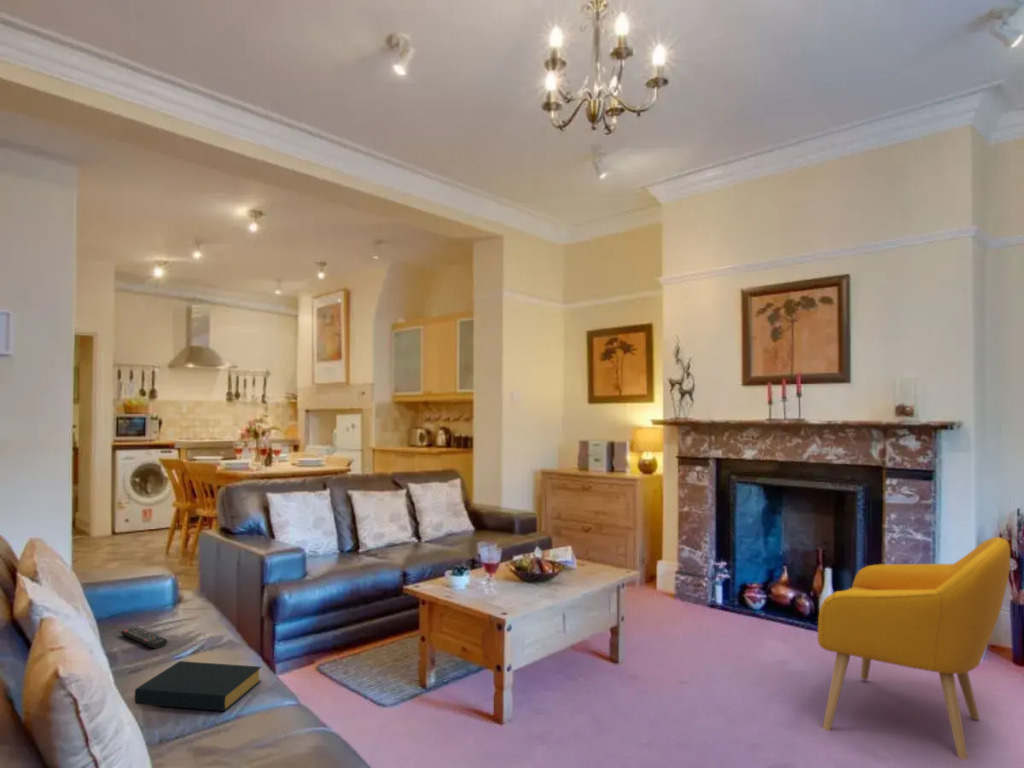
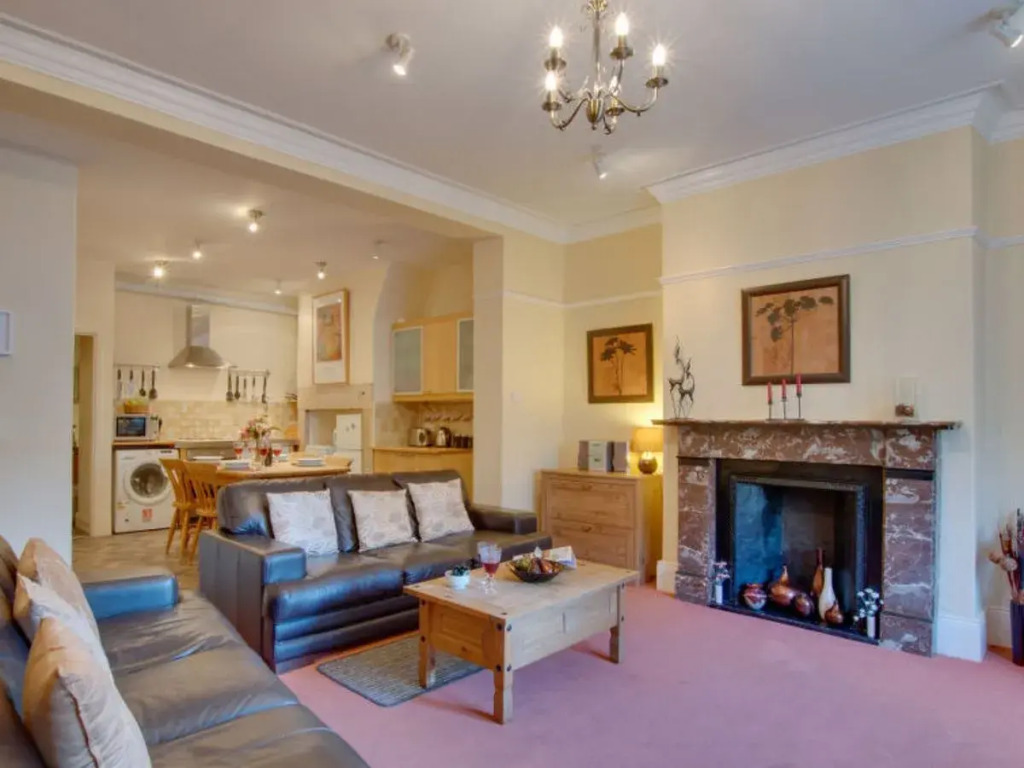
- armchair (916, 625)
- hardback book (200, 684)
- remote control (143, 637)
